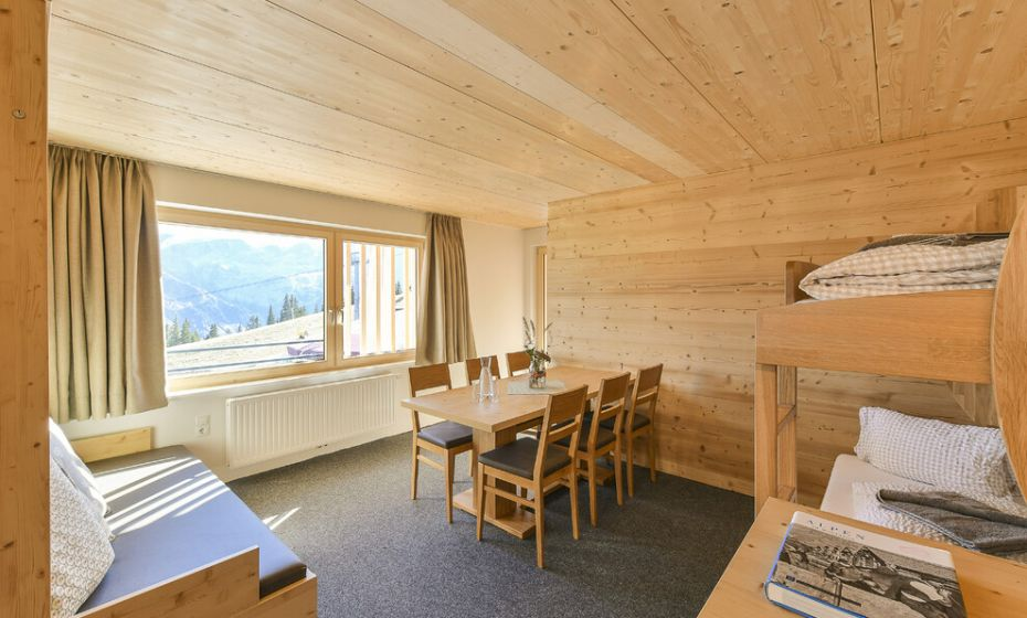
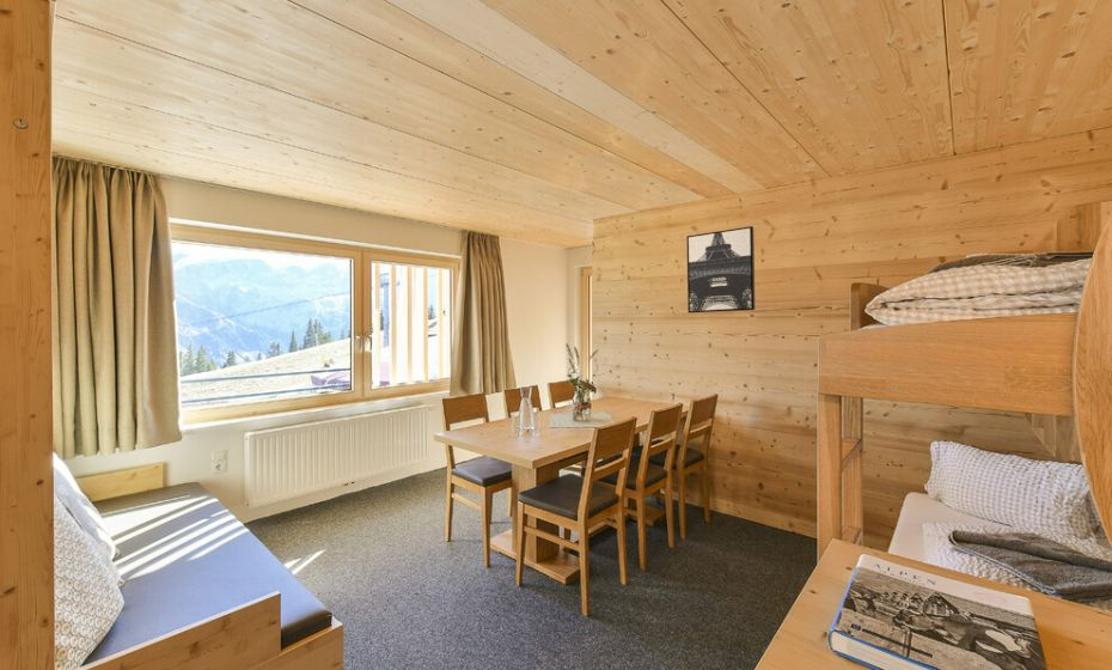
+ wall art (719, 272)
